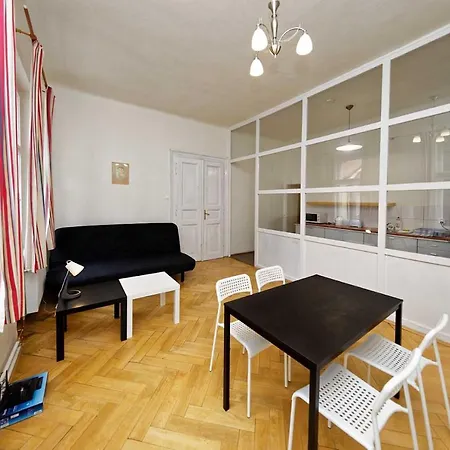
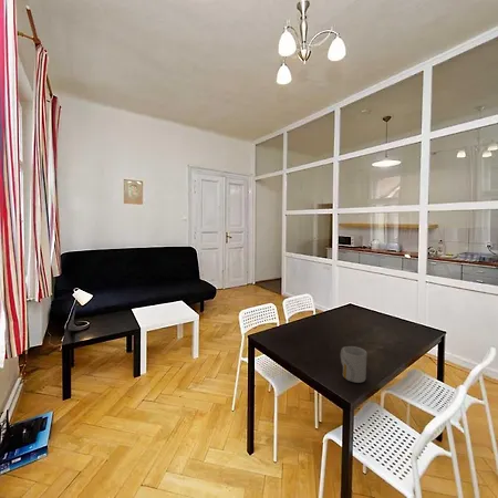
+ mug (350, 362)
